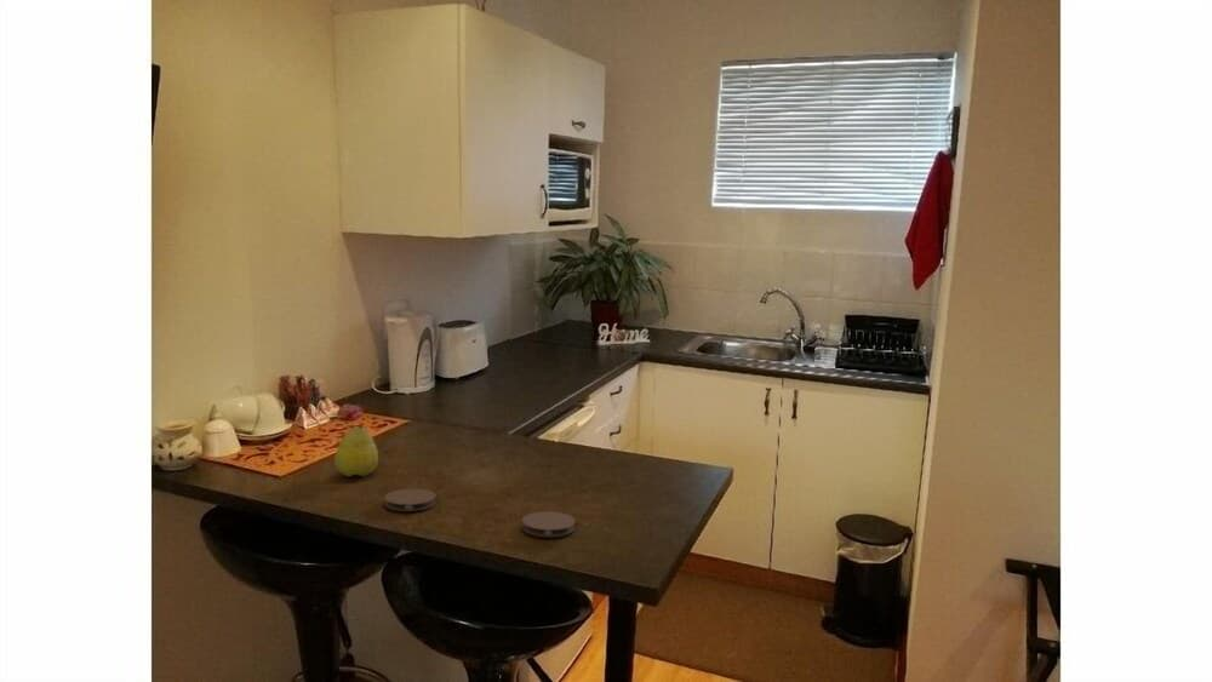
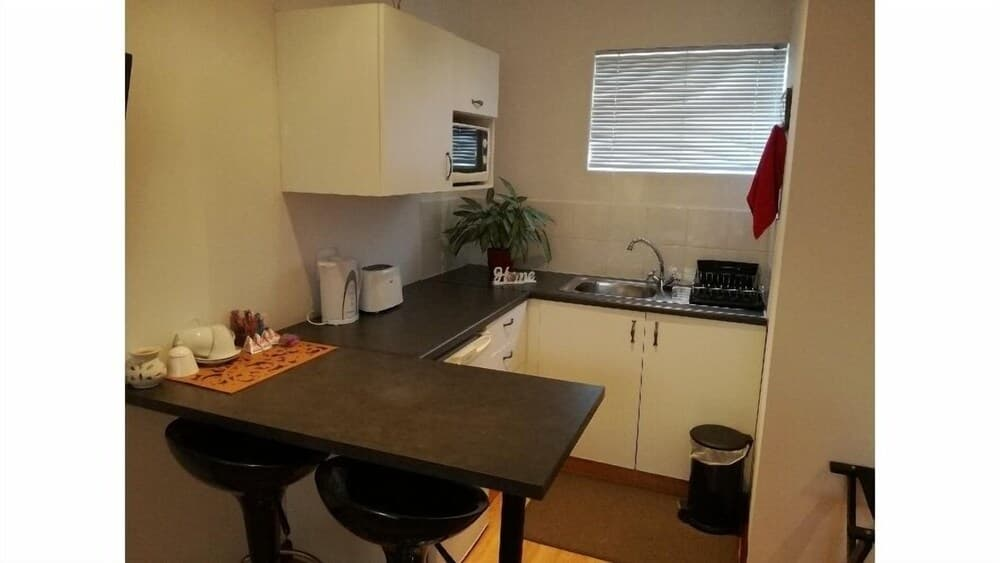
- coaster (548, 523)
- fruit (355, 448)
- coaster (410, 499)
